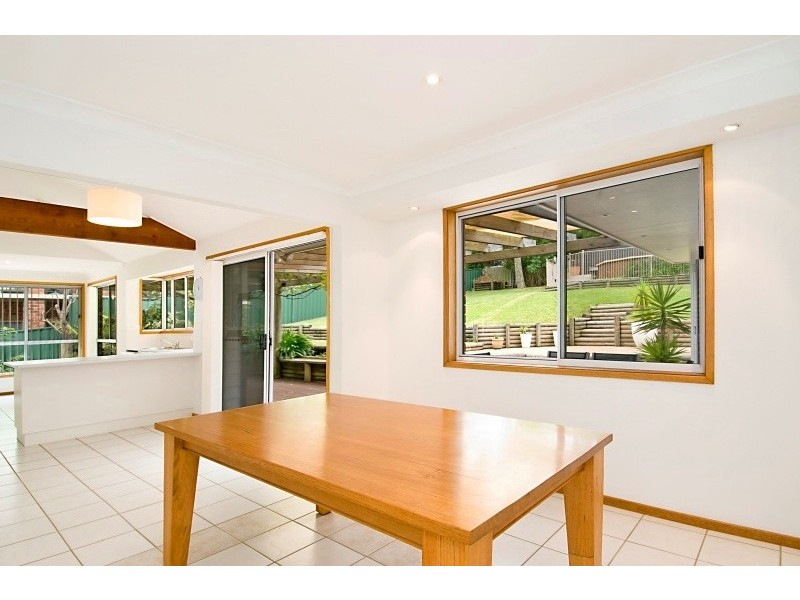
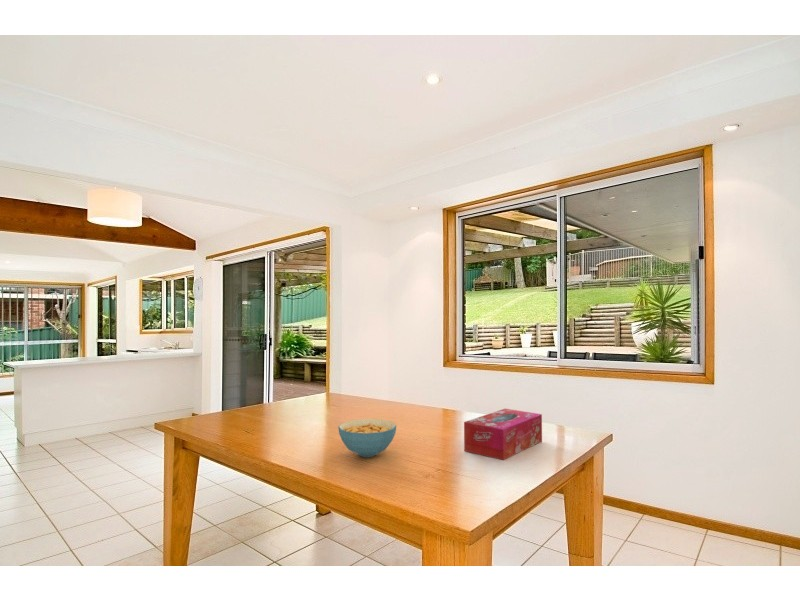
+ cereal bowl (367, 439)
+ tissue box (504, 431)
